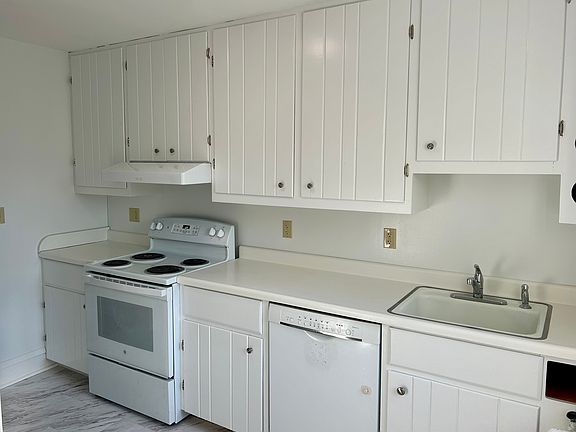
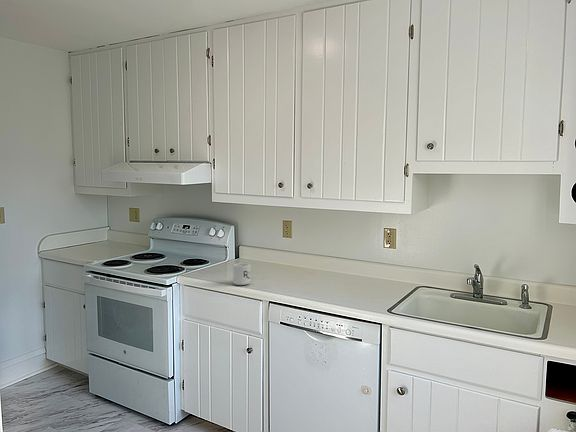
+ mug (243, 273)
